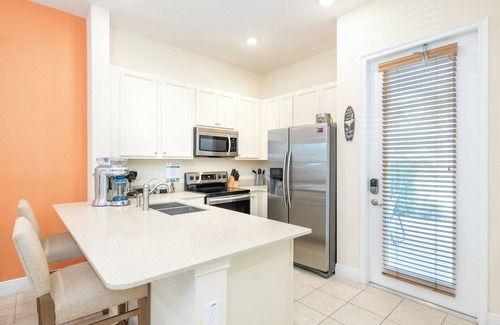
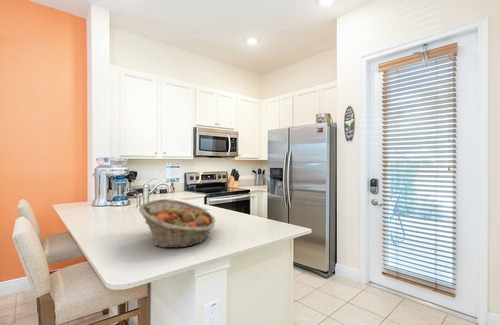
+ fruit basket (179, 220)
